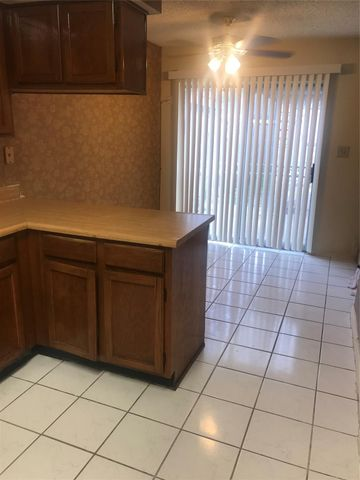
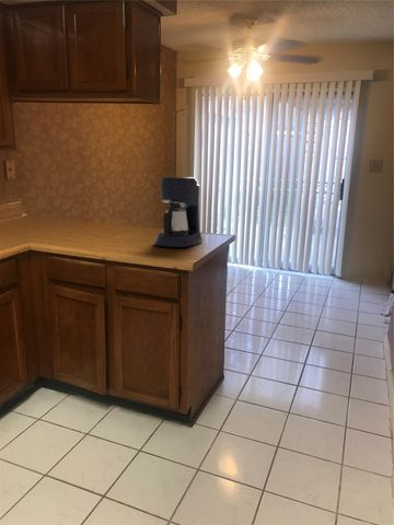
+ coffee maker (178, 210)
